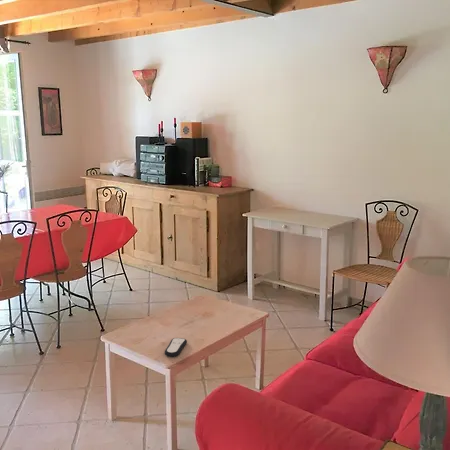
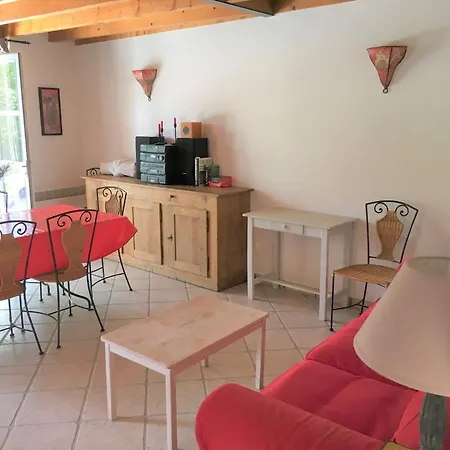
- remote control (175, 346)
